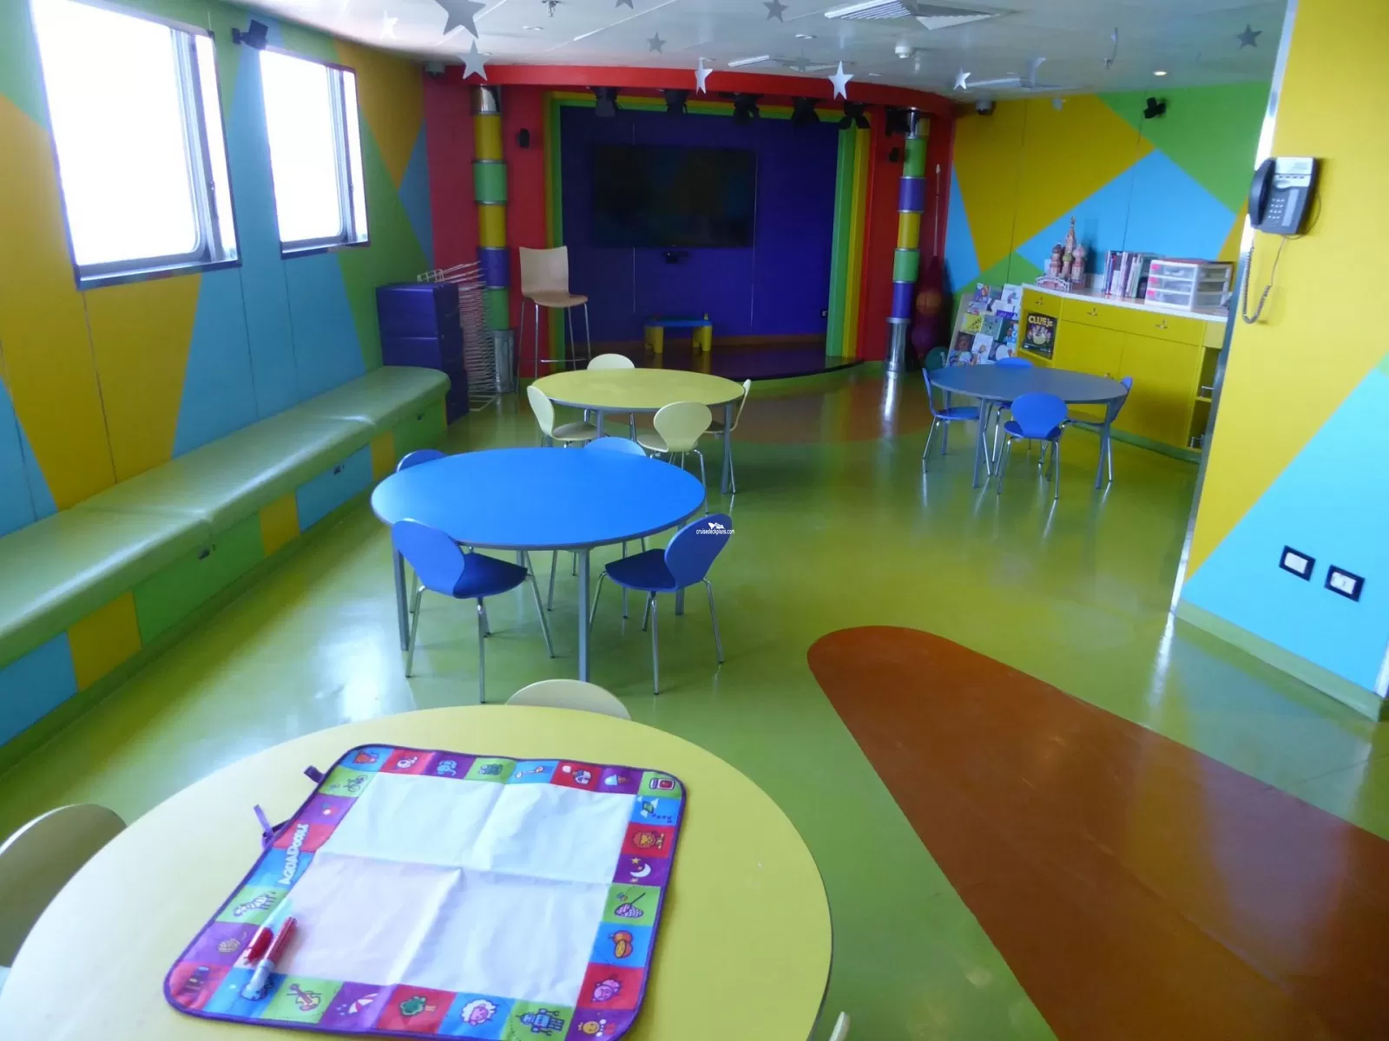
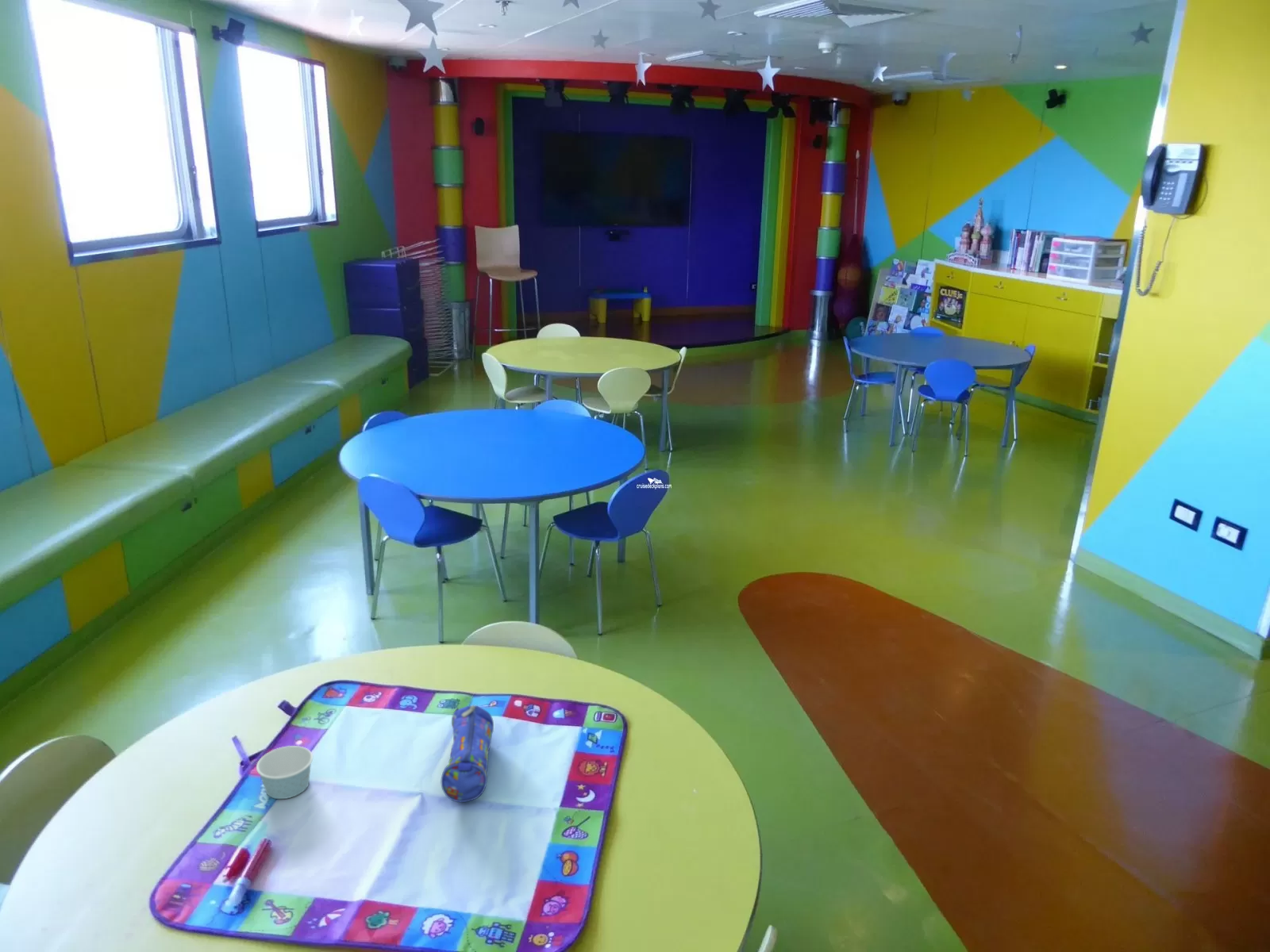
+ paper cup (286, 774)
+ pencil case (468, 749)
